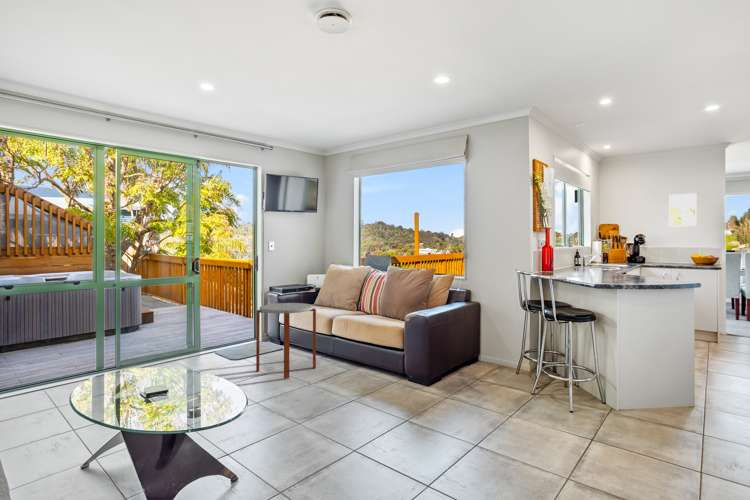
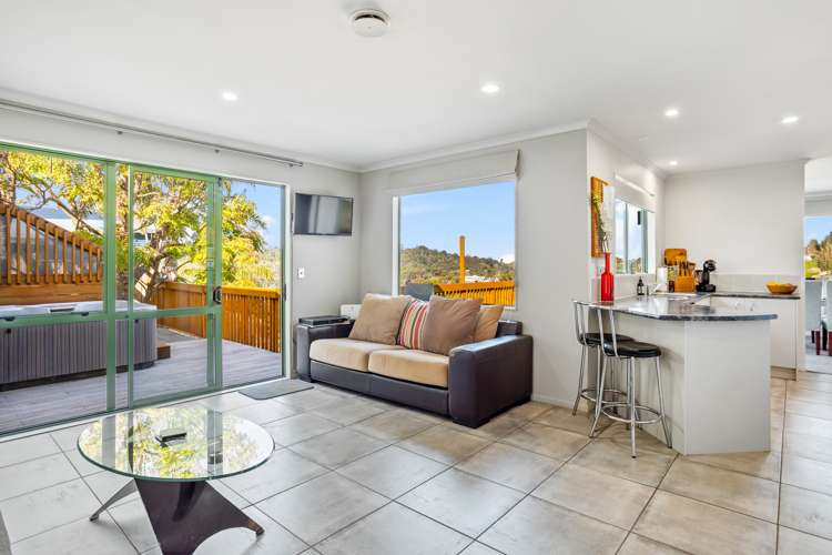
- side table (286, 337)
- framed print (682, 210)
